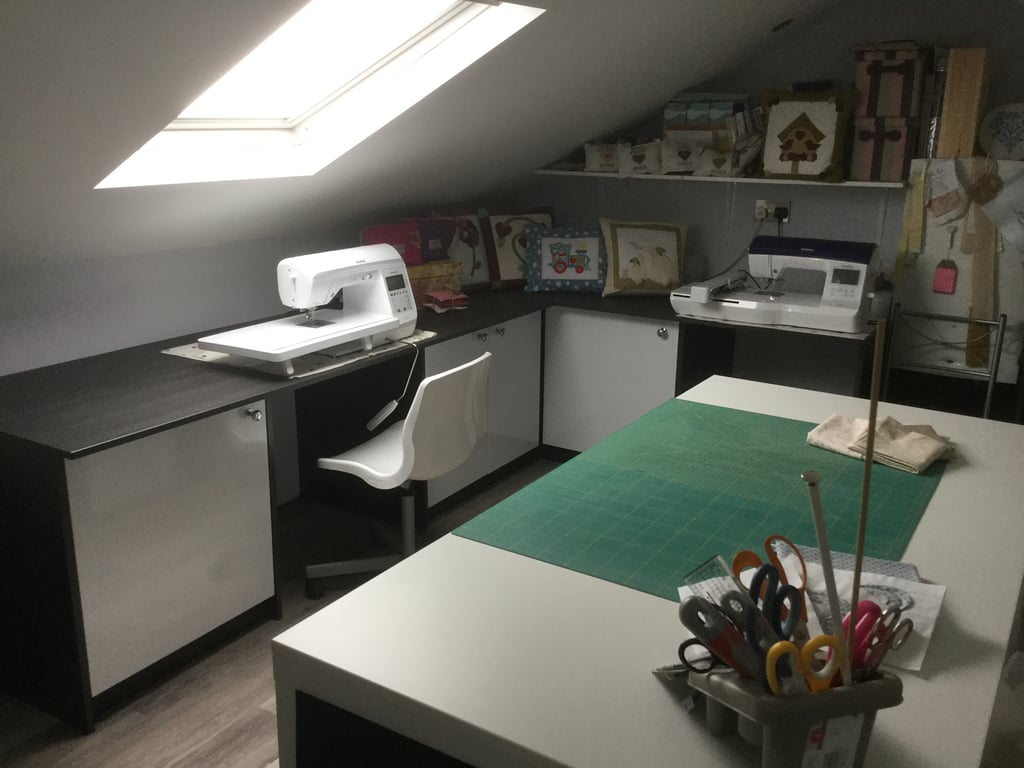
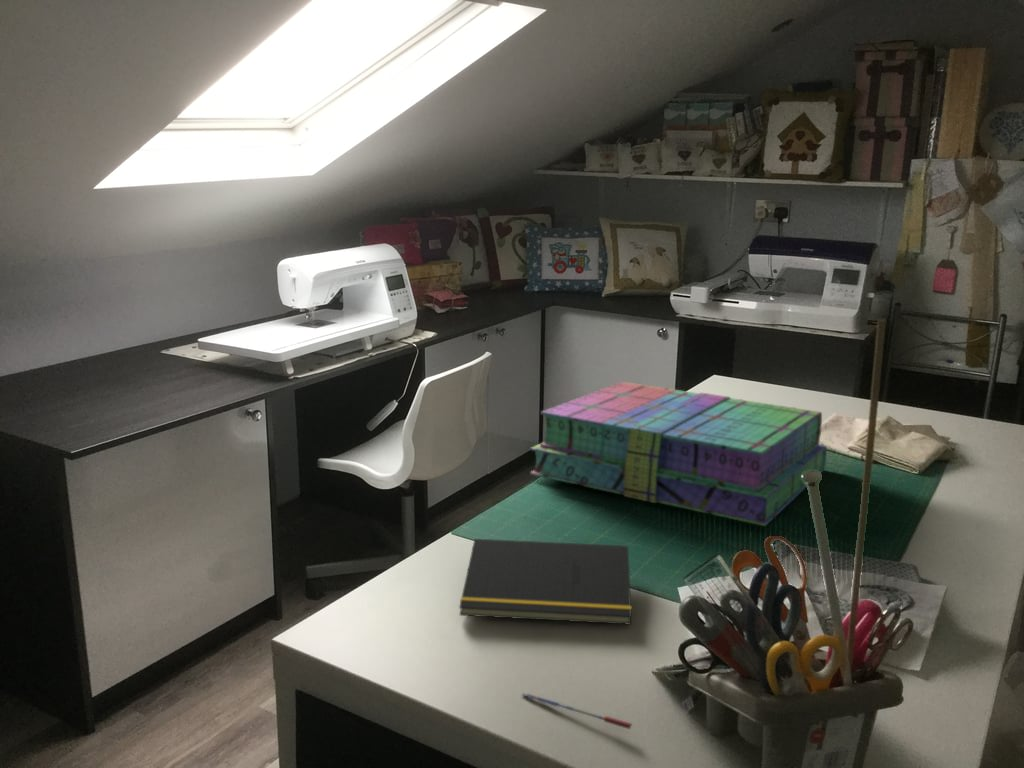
+ notepad (547, 578)
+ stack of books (681, 441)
+ pen (574, 709)
